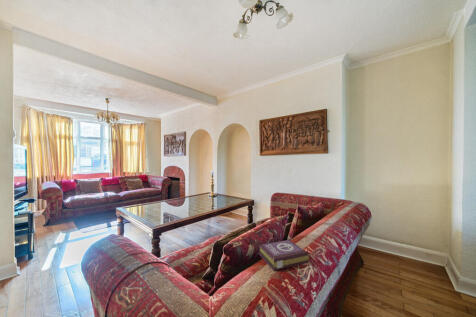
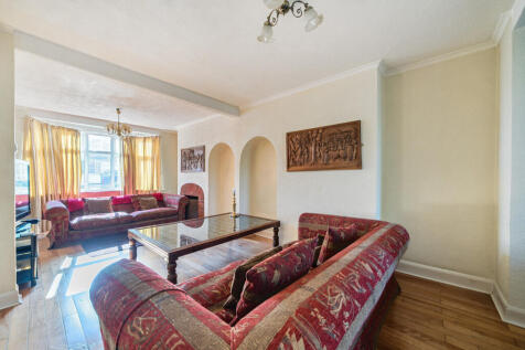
- book (282, 252)
